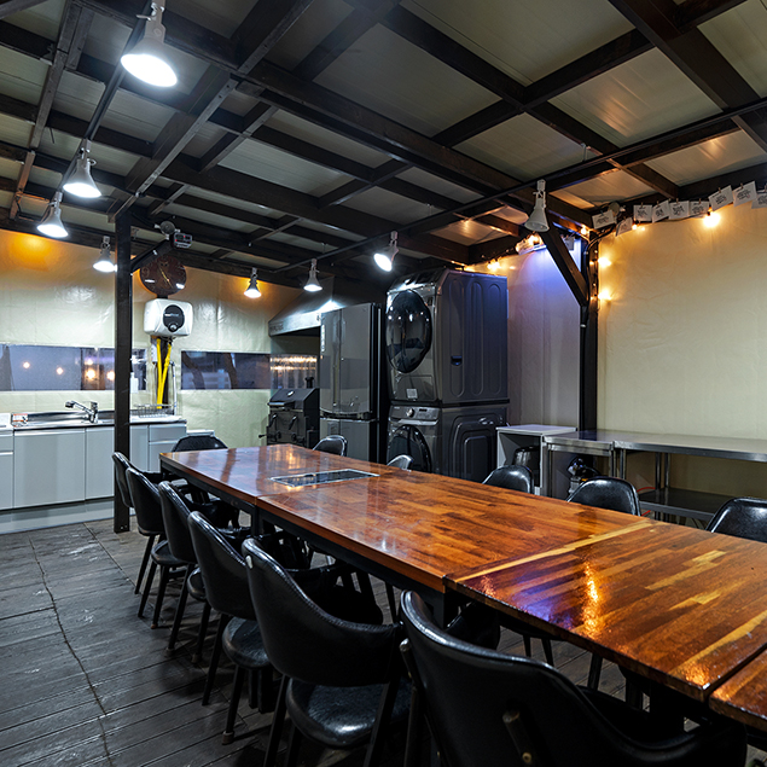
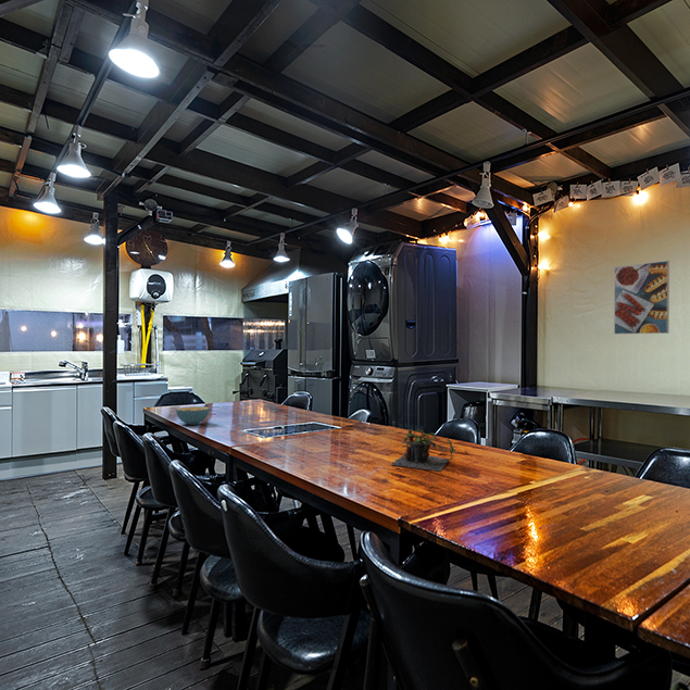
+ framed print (640, 299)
+ cereal bowl (192, 416)
+ plant (423, 446)
